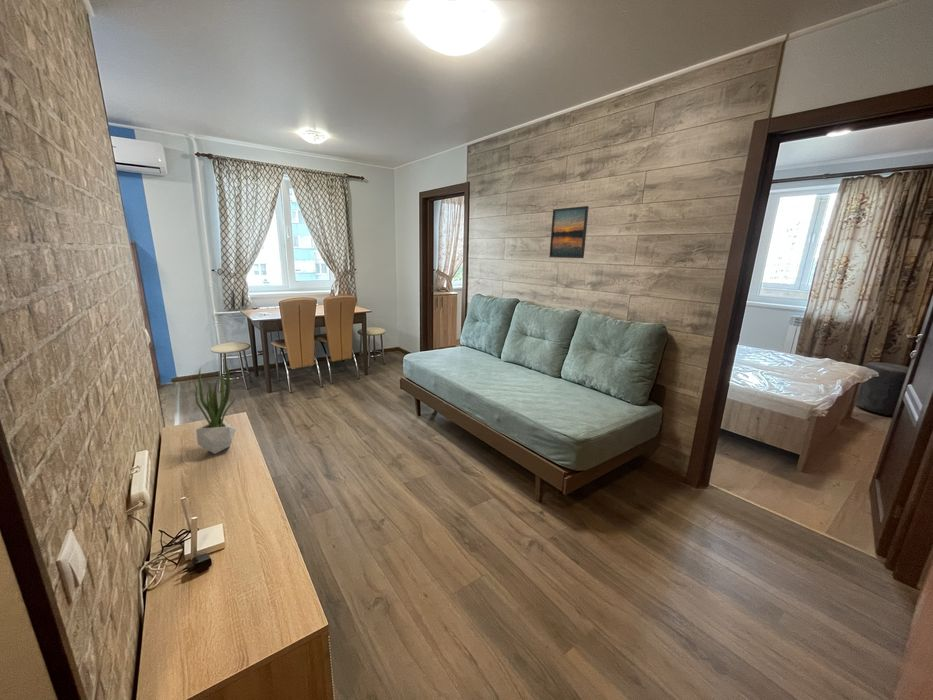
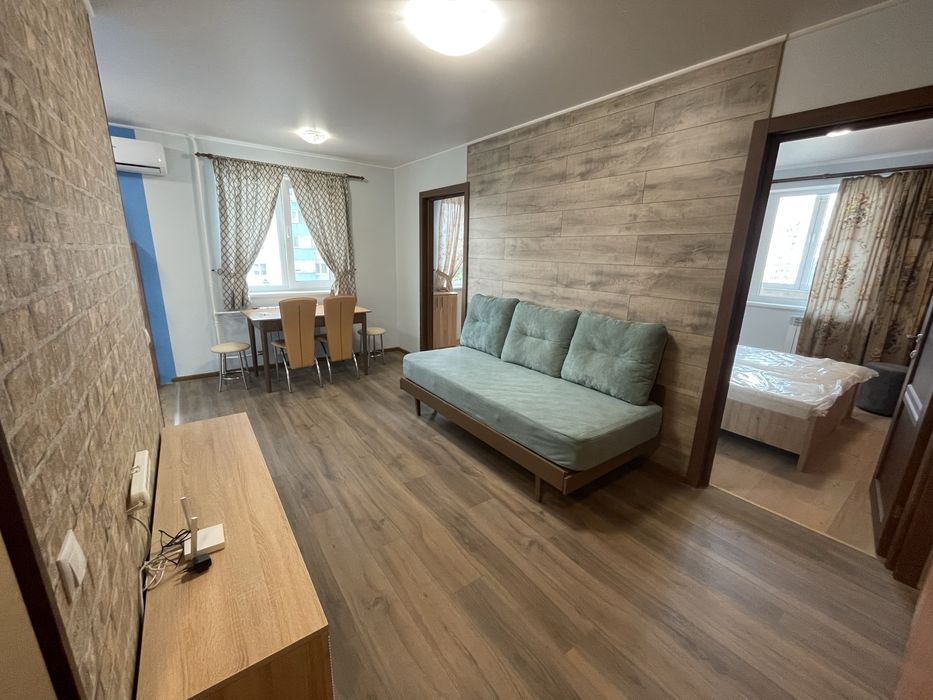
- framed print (567, 233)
- potted plant (217, 408)
